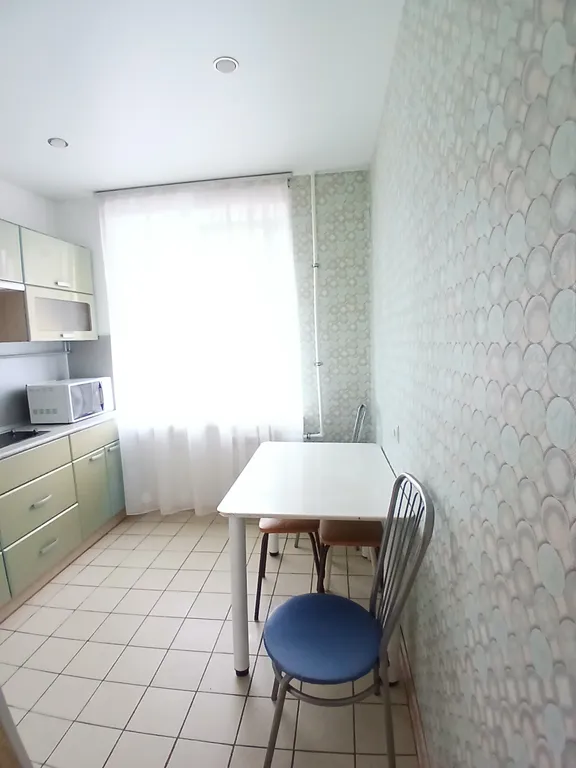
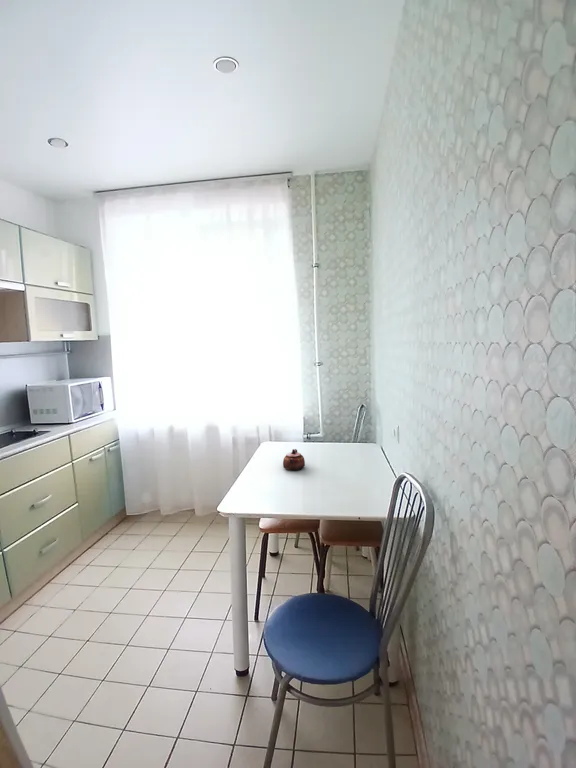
+ teapot (294, 458)
